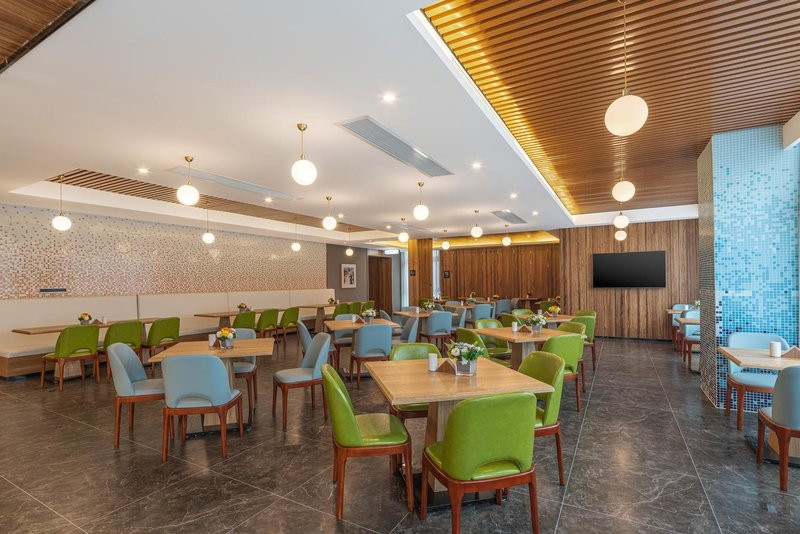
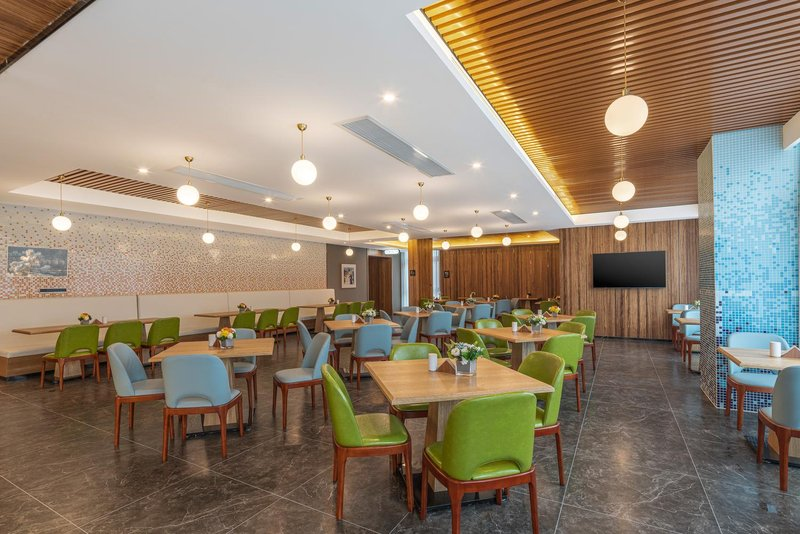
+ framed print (38, 262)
